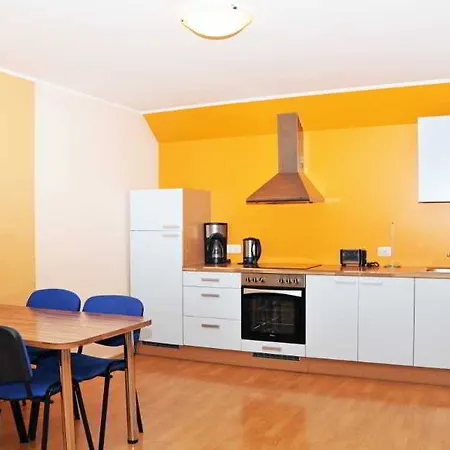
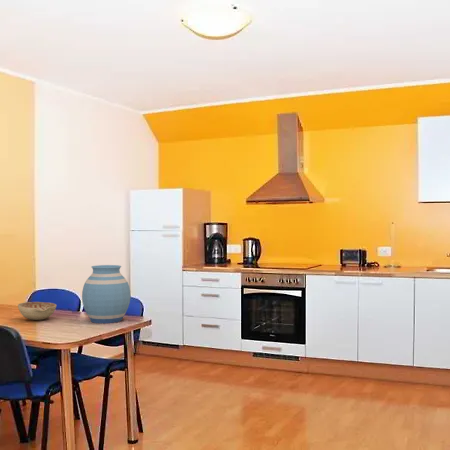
+ vase (106, 293)
+ decorative bowl (37, 311)
